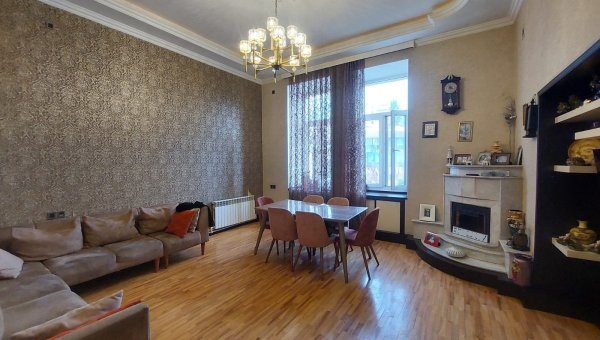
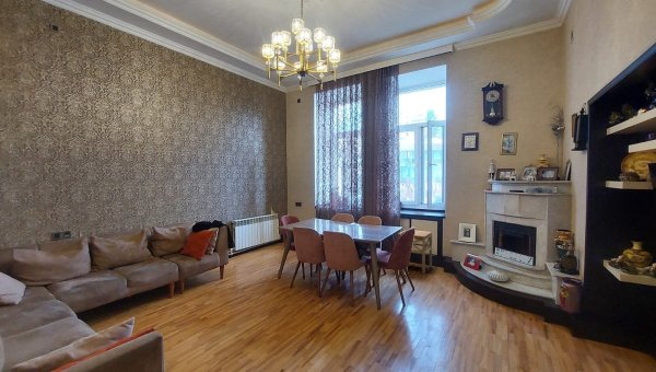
+ side table (414, 251)
